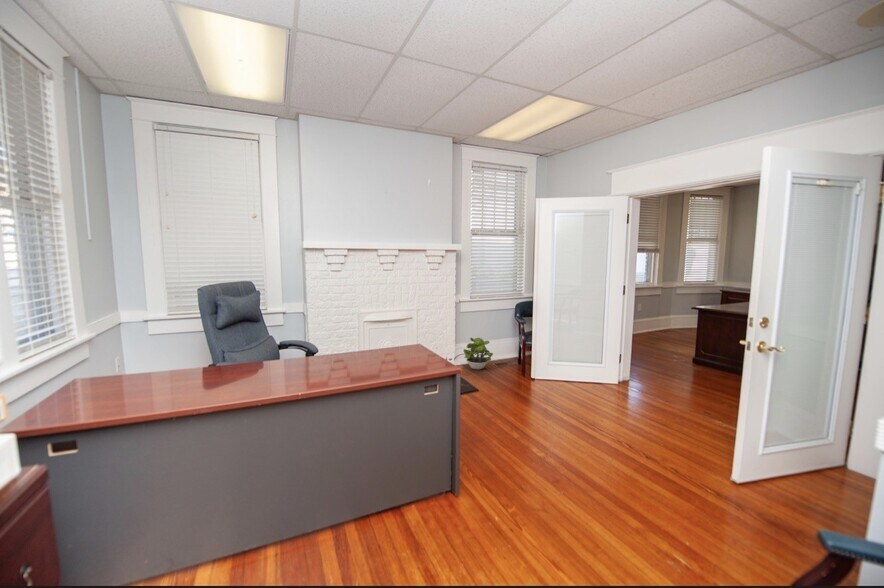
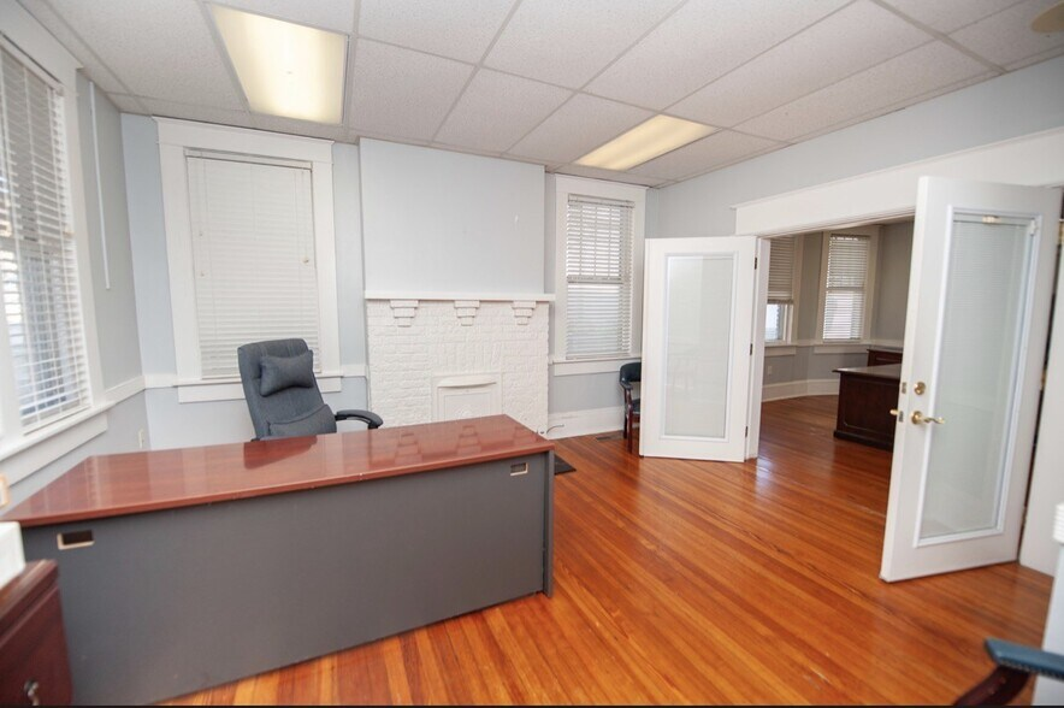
- potted plant (477, 352)
